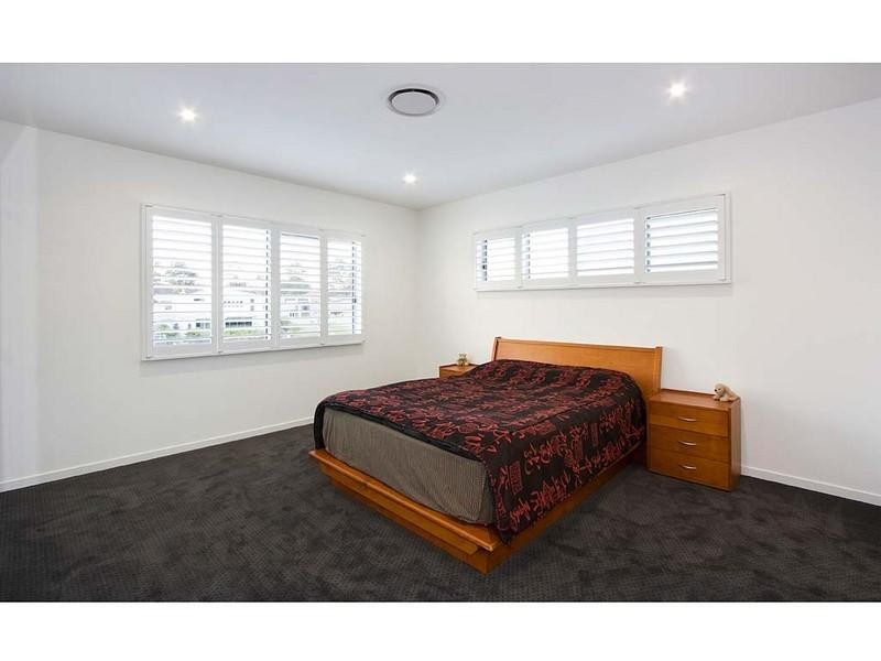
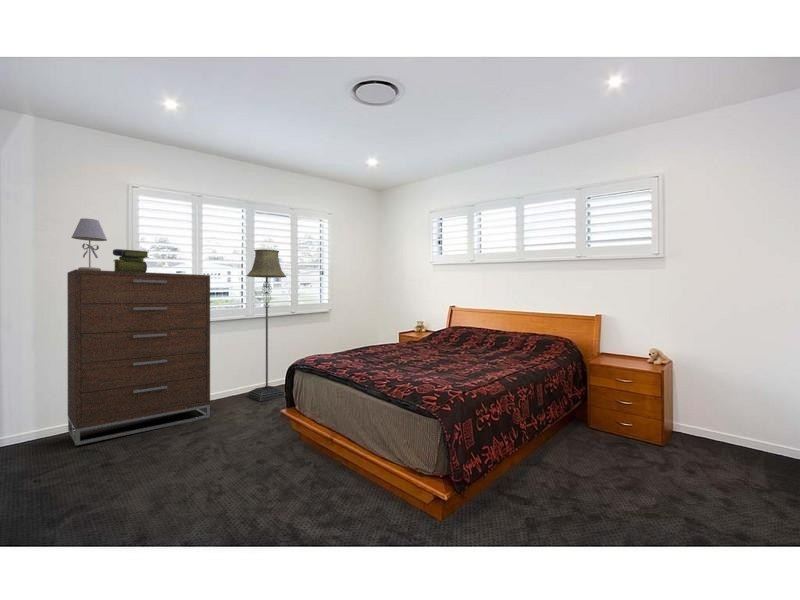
+ floor lamp (266, 323)
+ stack of books (131, 260)
+ dresser (142, 348)
+ table lamp (89, 245)
